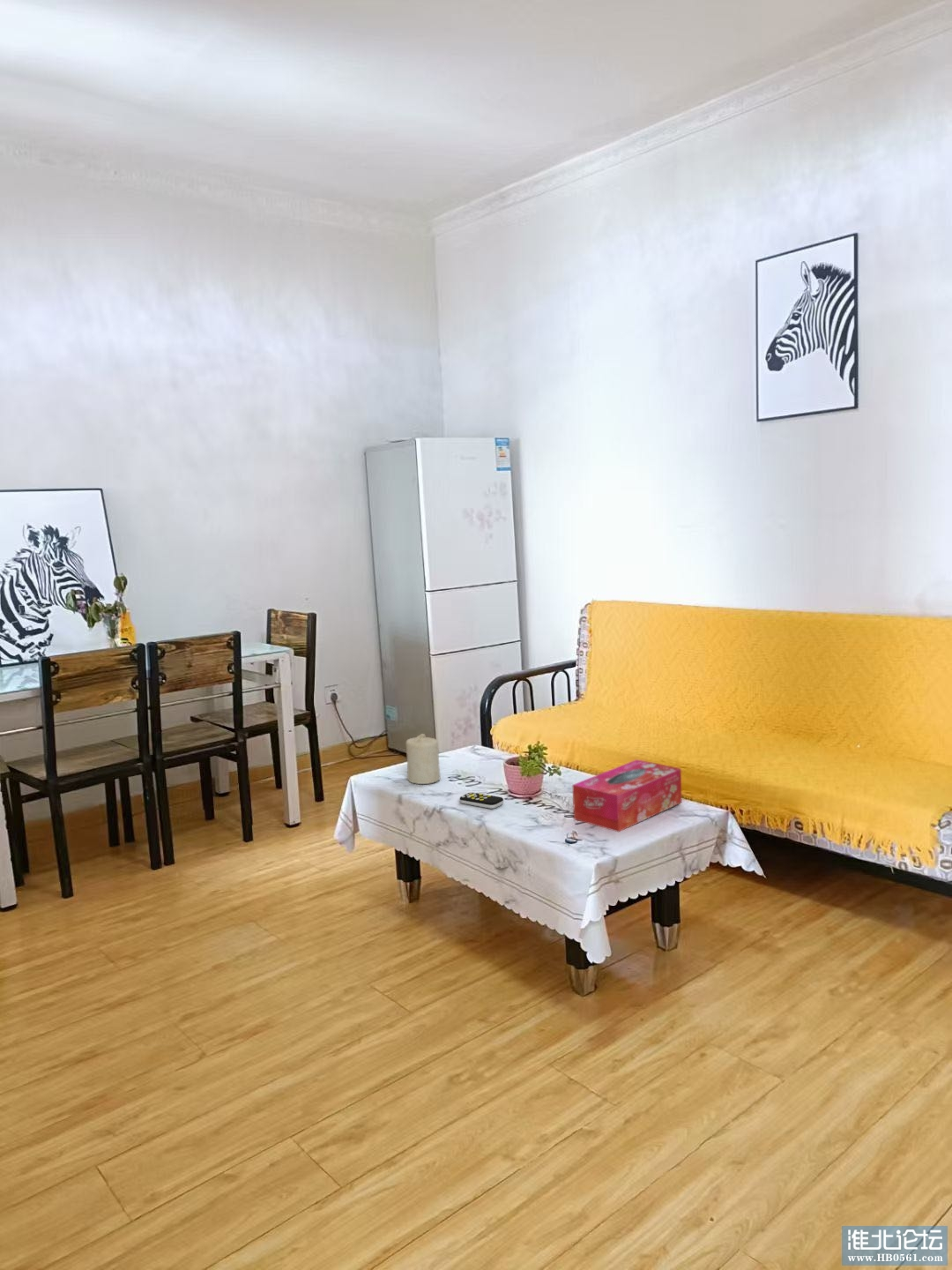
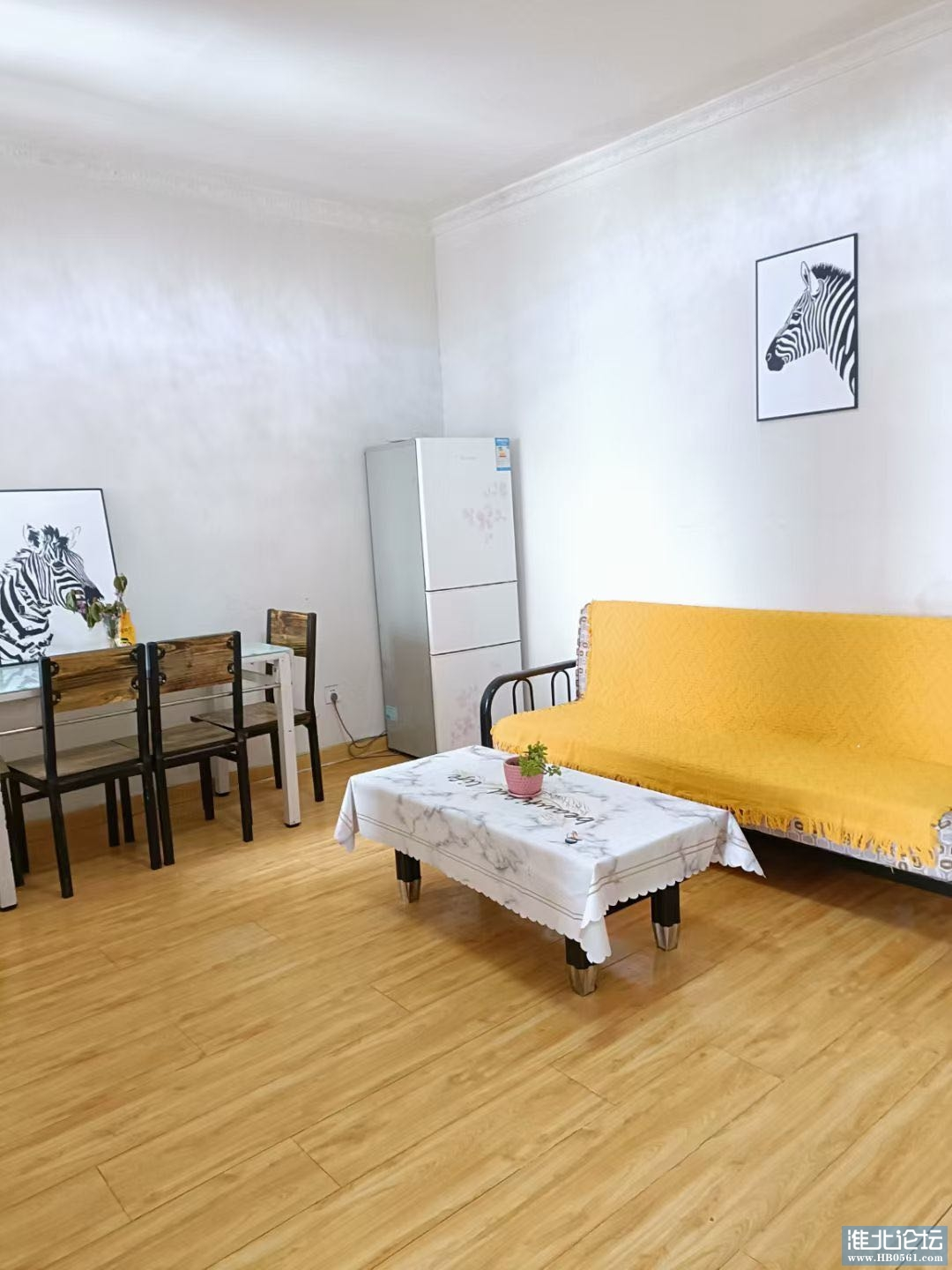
- tissue box (628, 794)
- candle (421, 756)
- remote control (481, 800)
